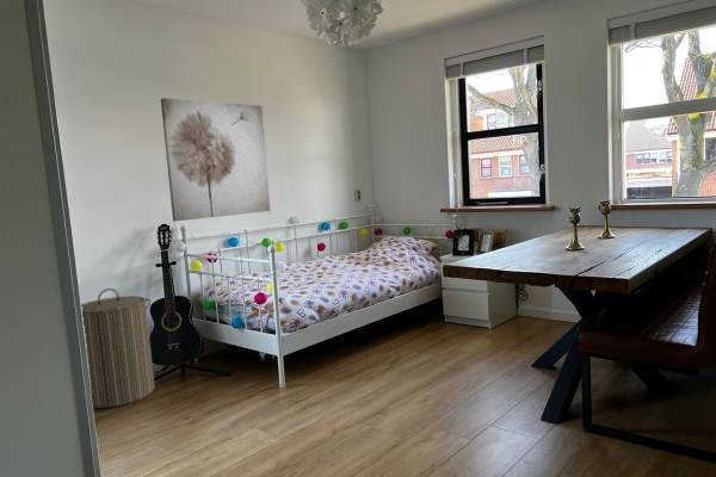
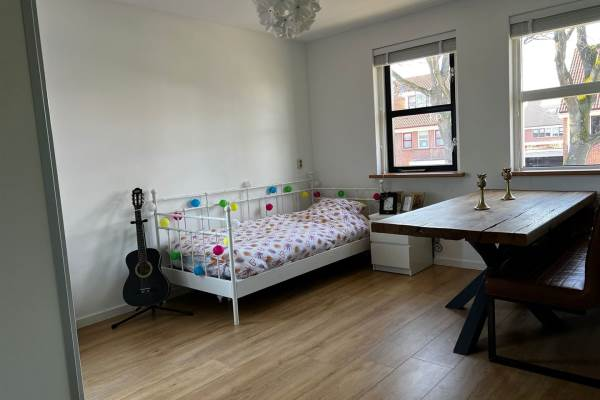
- laundry hamper (115, 341)
- wall art (220, 159)
